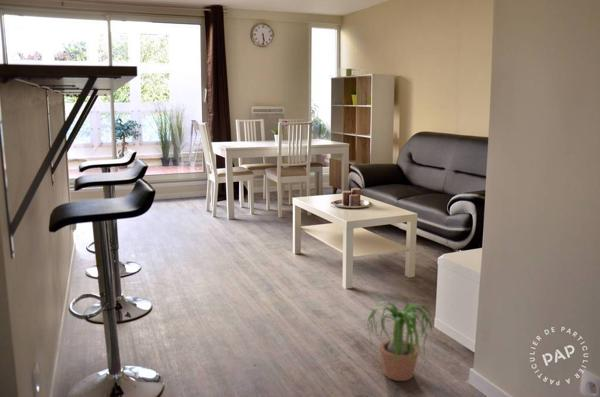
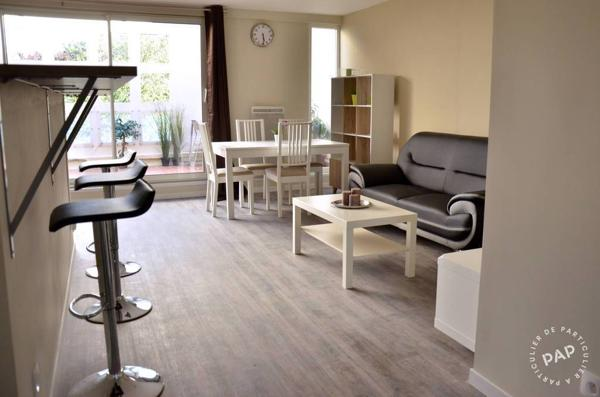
- potted plant (408, 341)
